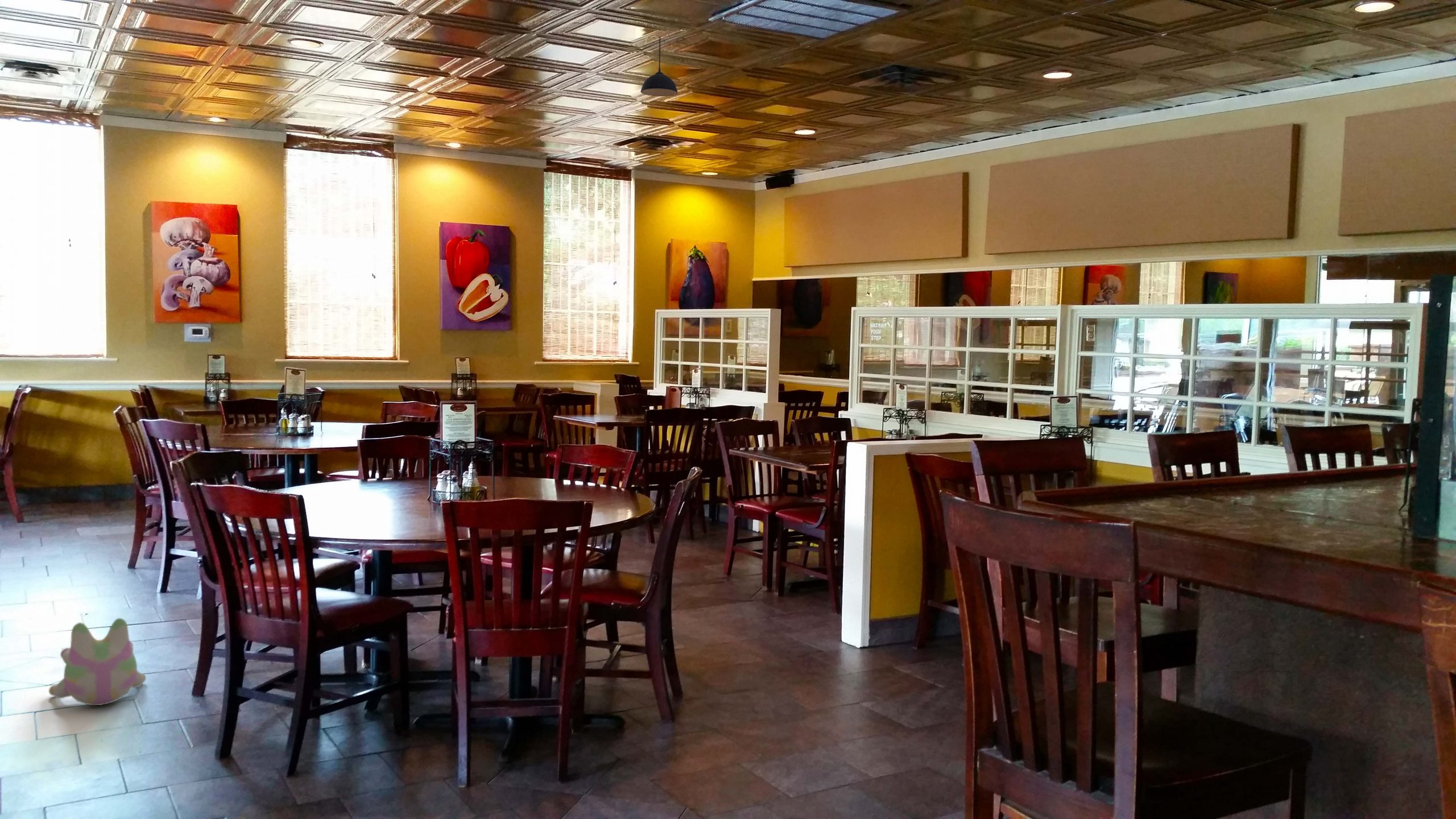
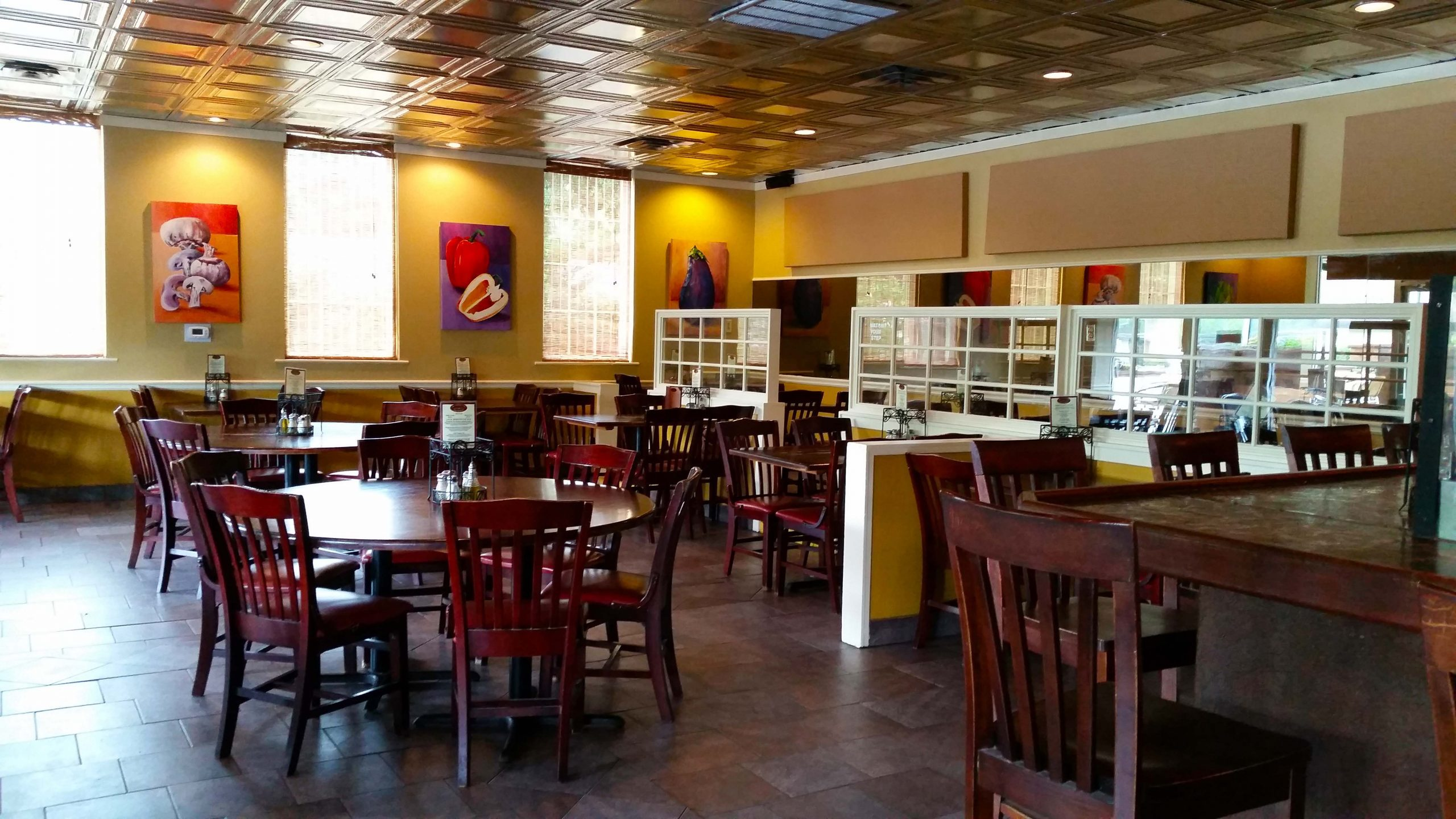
- pendant light (659, 64)
- plush toy (100, 659)
